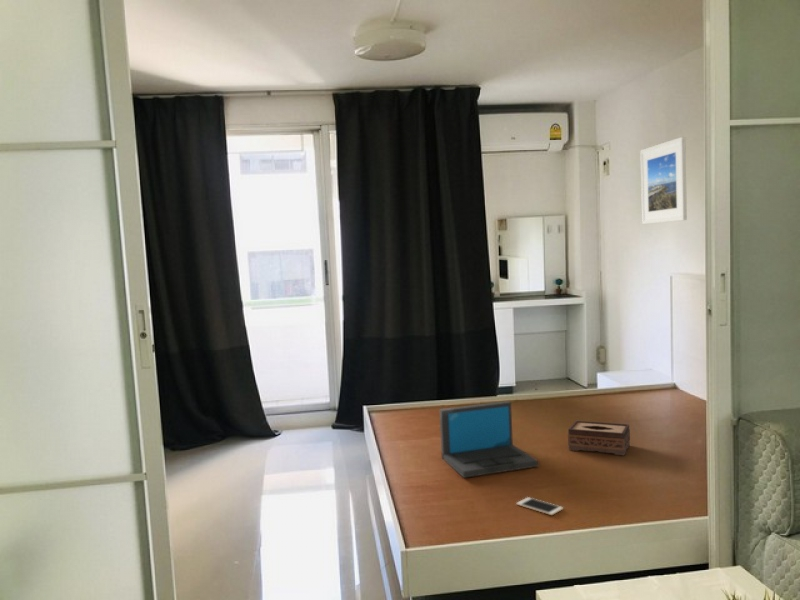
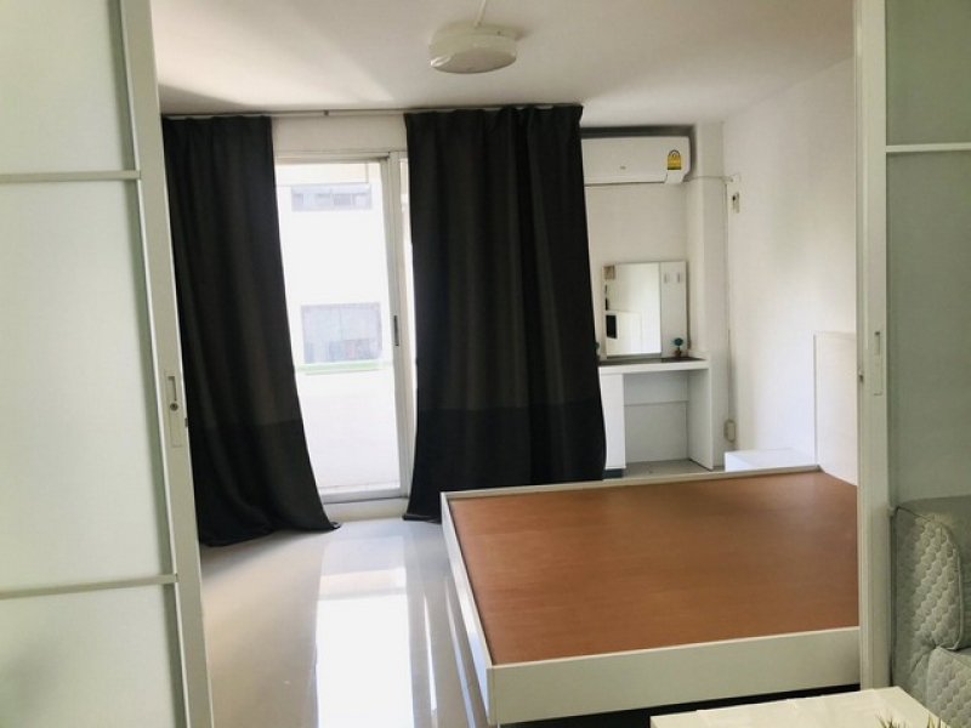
- cell phone (539, 505)
- tissue box (599, 437)
- laptop (487, 437)
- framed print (662, 183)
